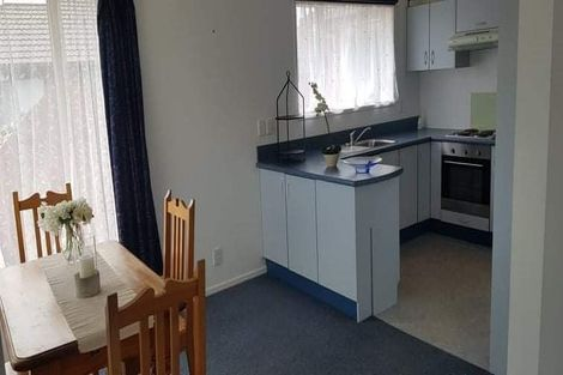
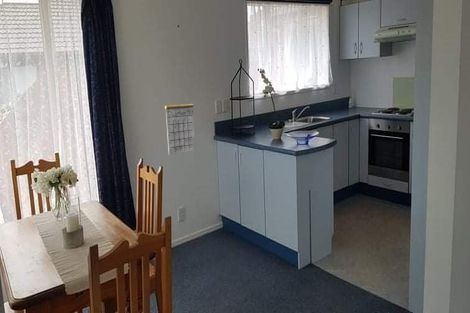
+ calendar (180, 123)
